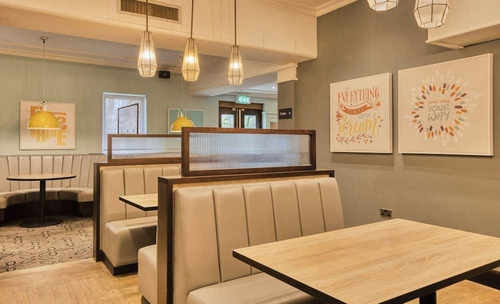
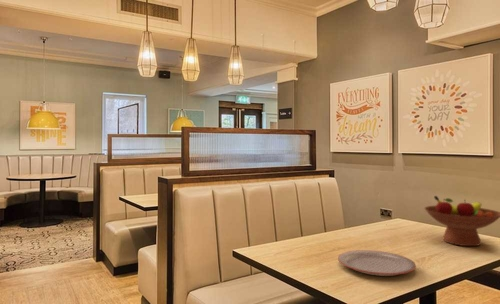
+ fruit bowl (461, 220)
+ plate (375, 263)
